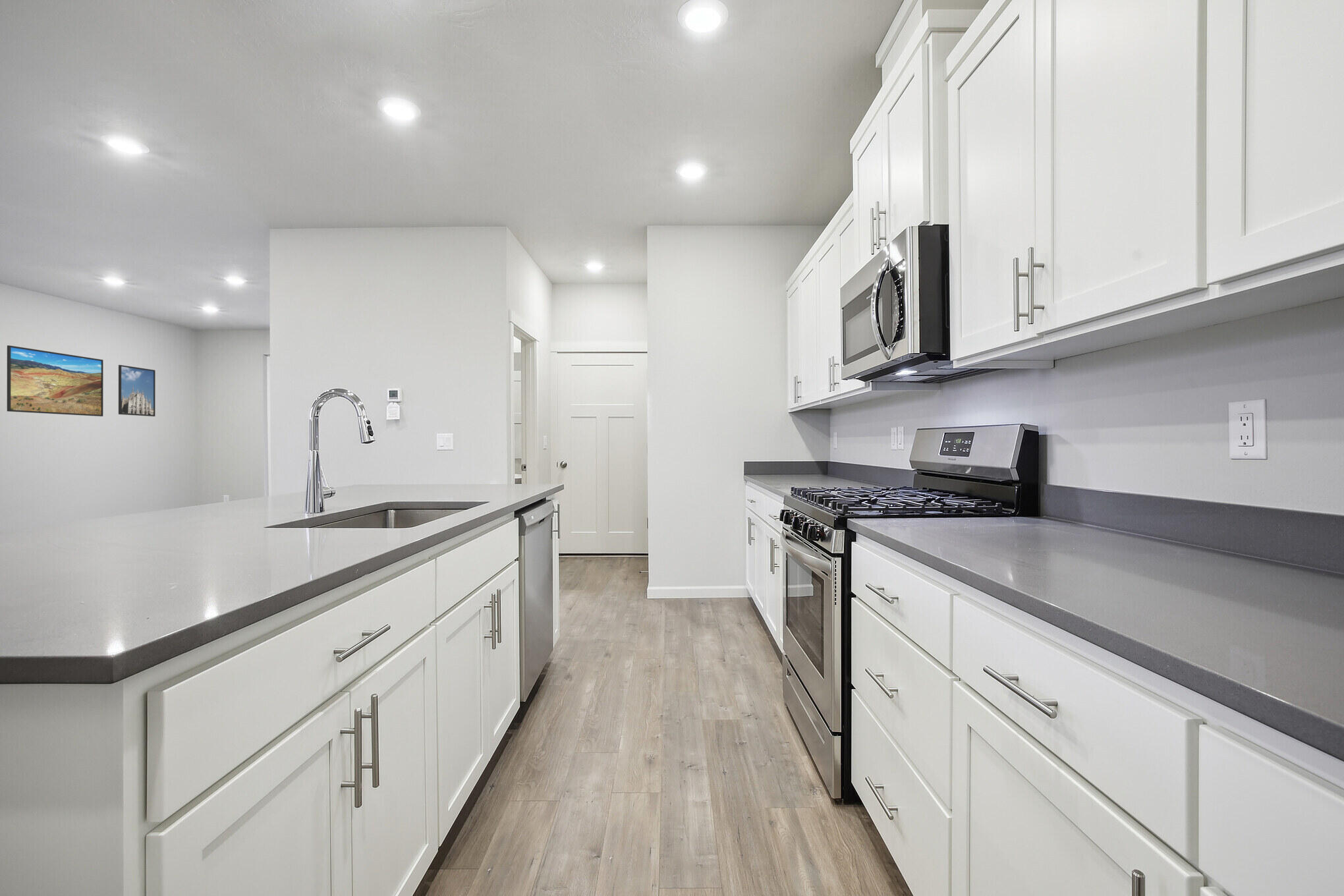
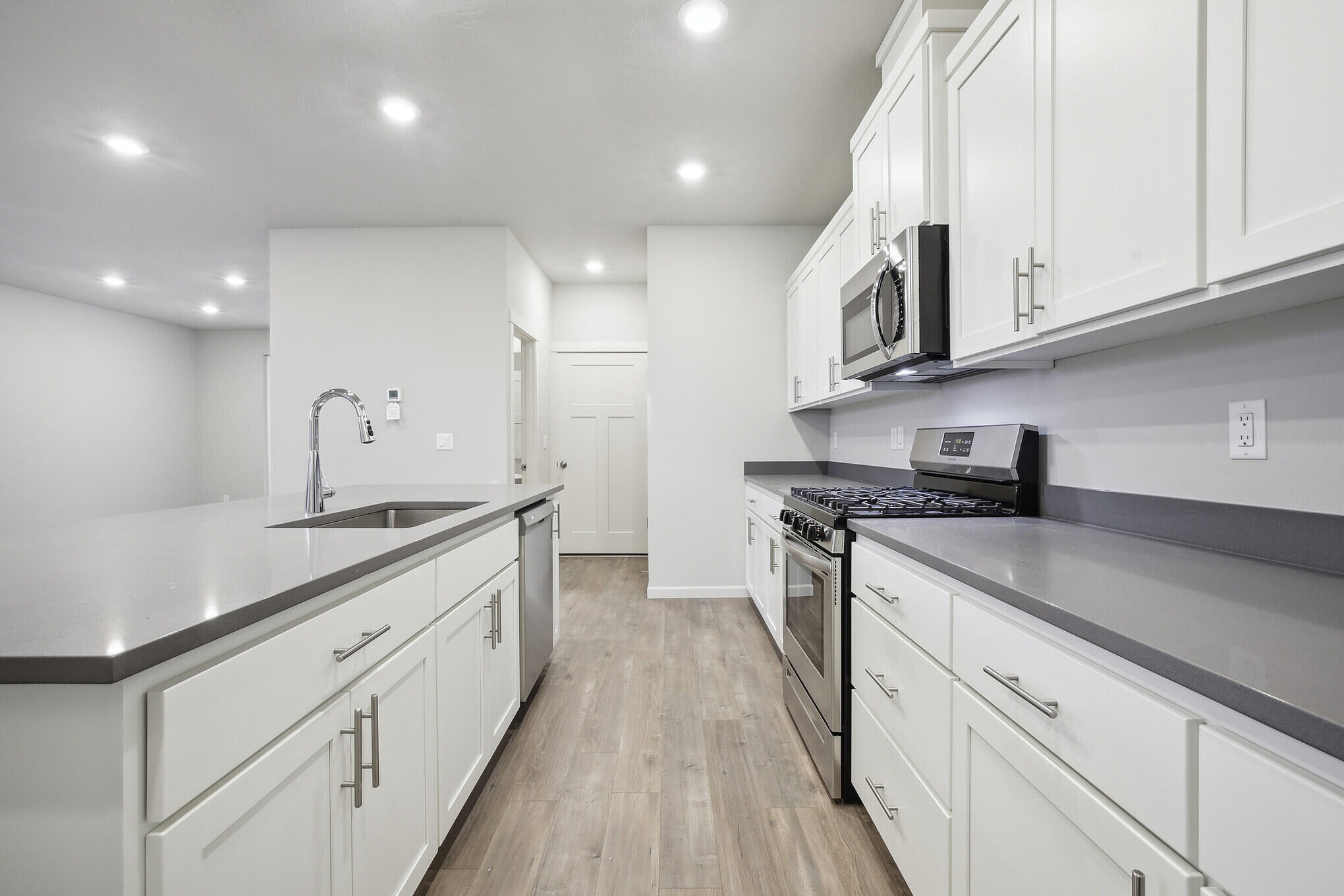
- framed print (59, 383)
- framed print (137, 391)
